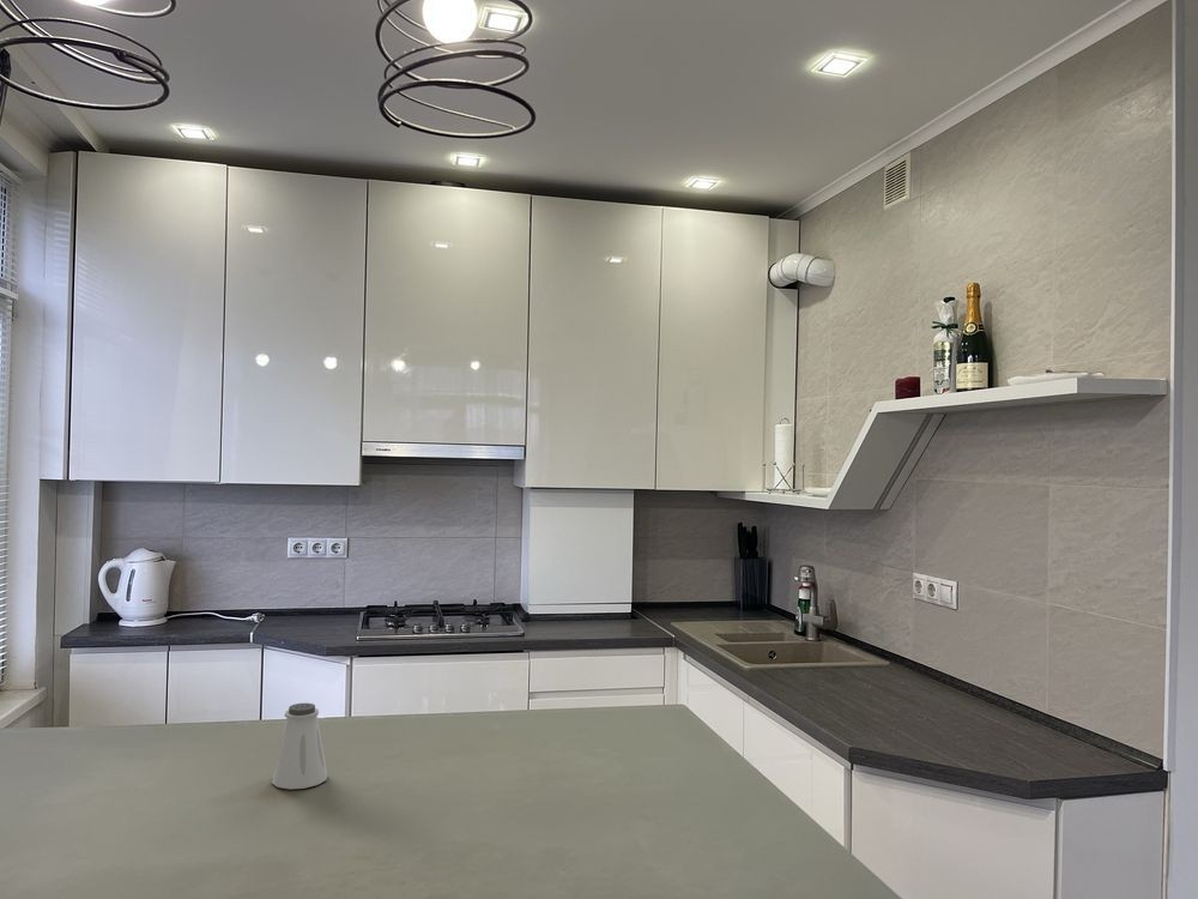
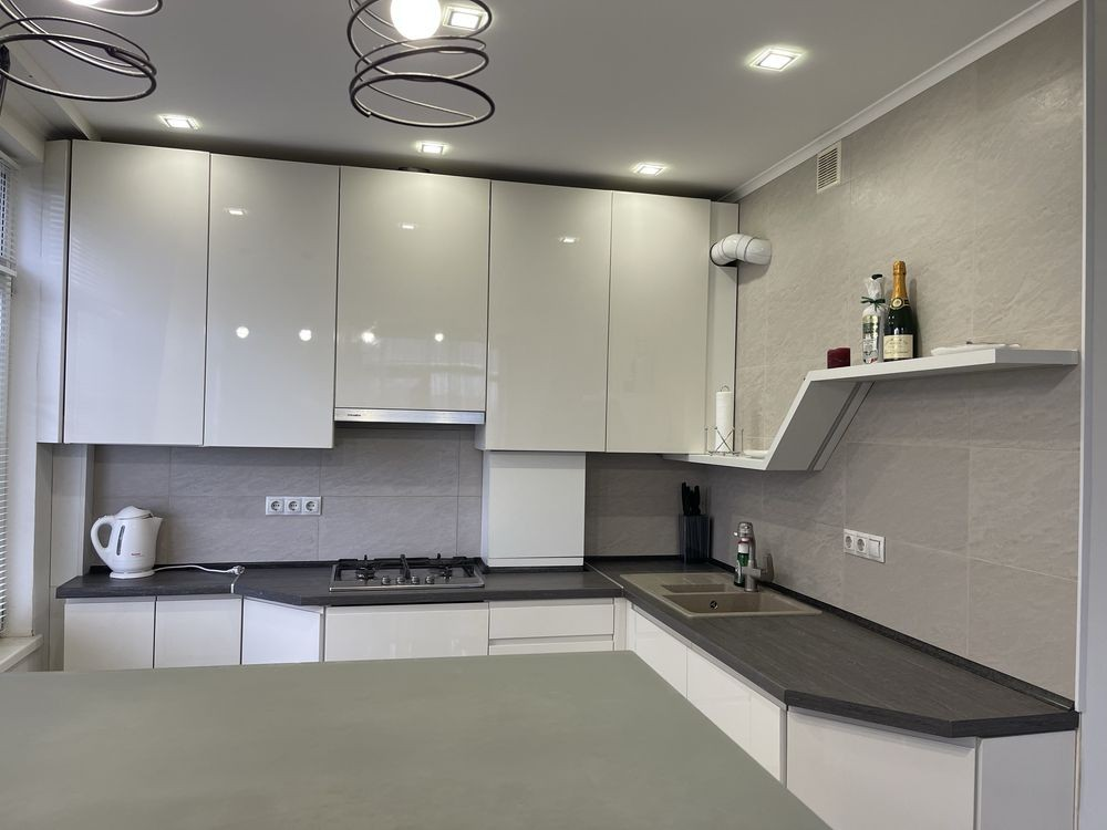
- saltshaker (301, 742)
